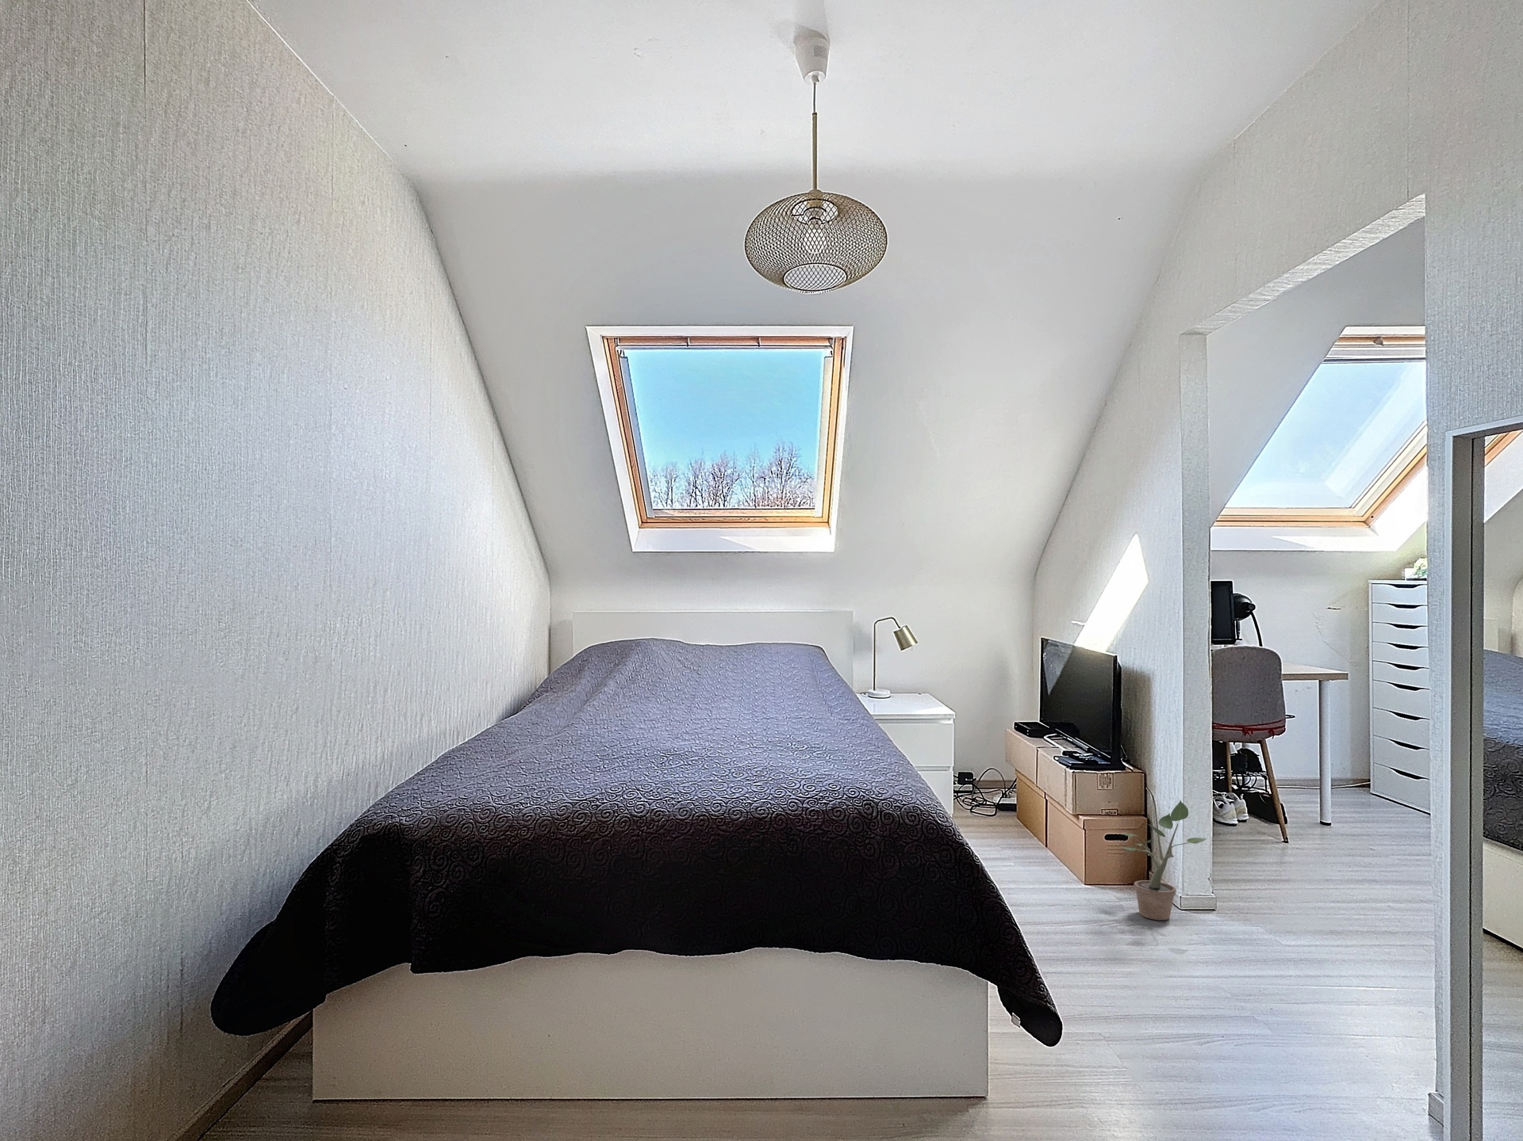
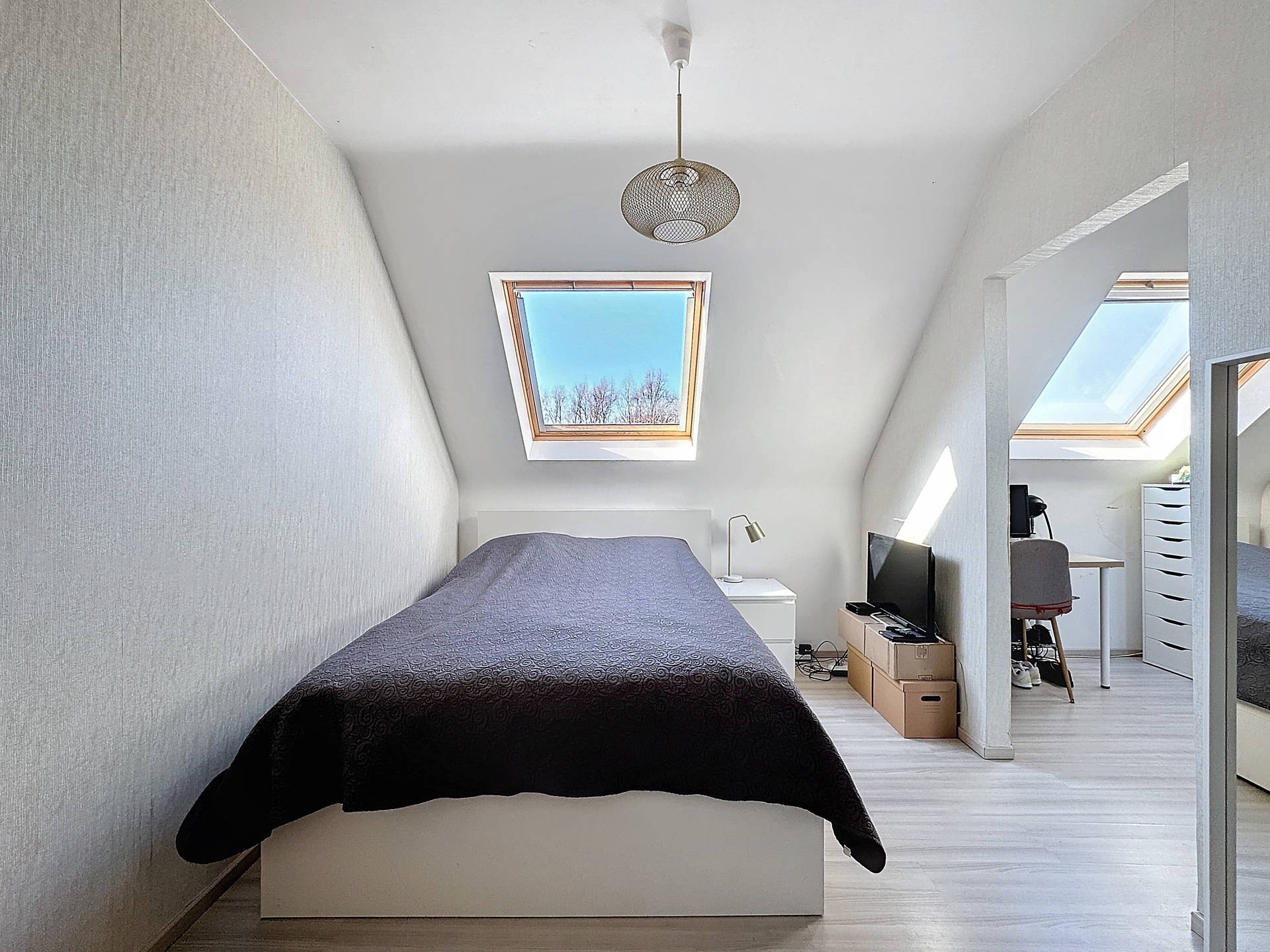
- potted plant (1156, 859)
